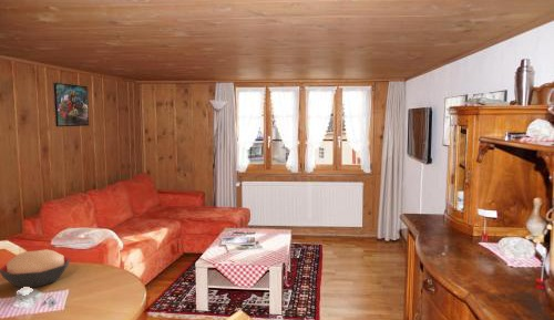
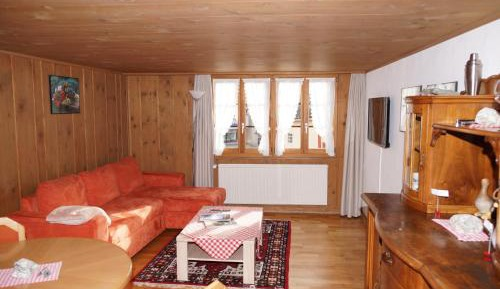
- decorative bowl (35, 266)
